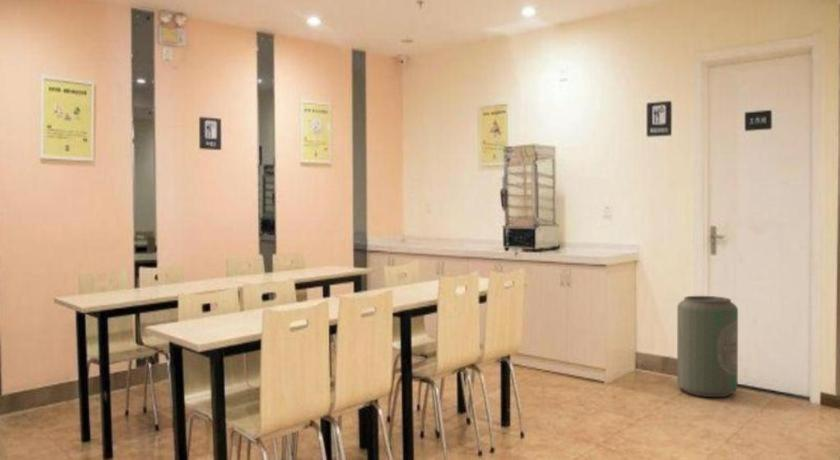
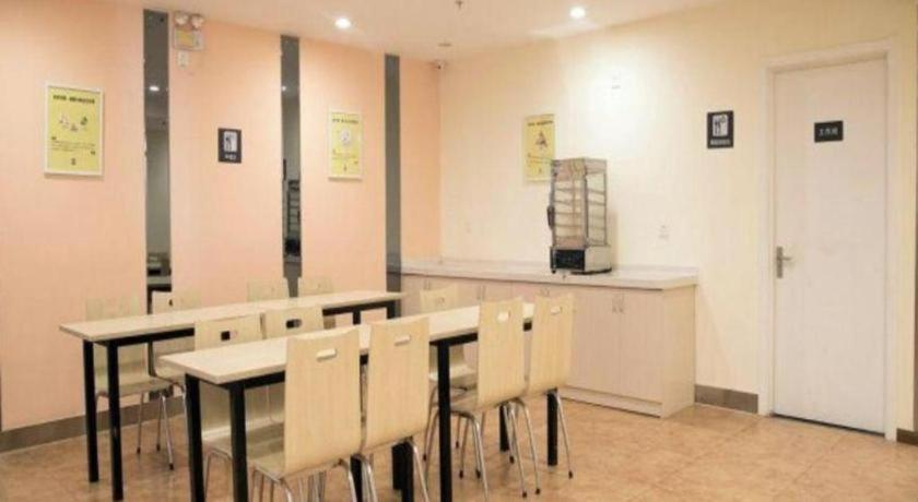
- trash bin (706, 343)
